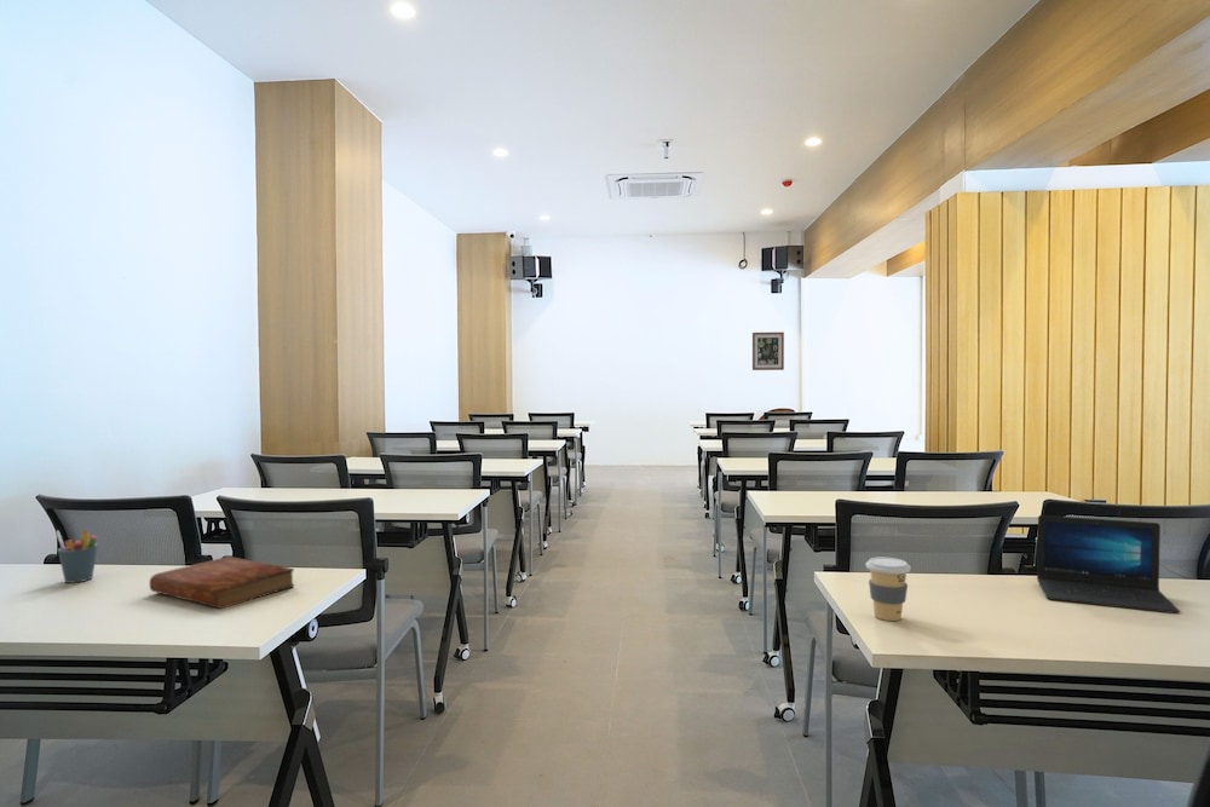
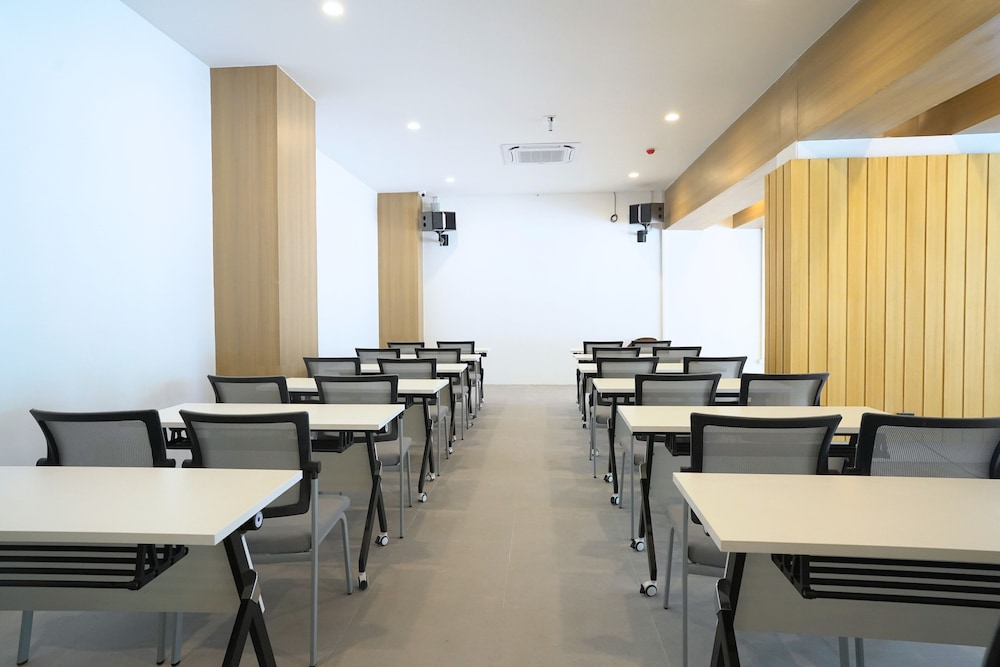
- wall art (767, 351)
- laptop (1104, 560)
- coffee cup (887, 588)
- bible (223, 581)
- pen holder (77, 554)
